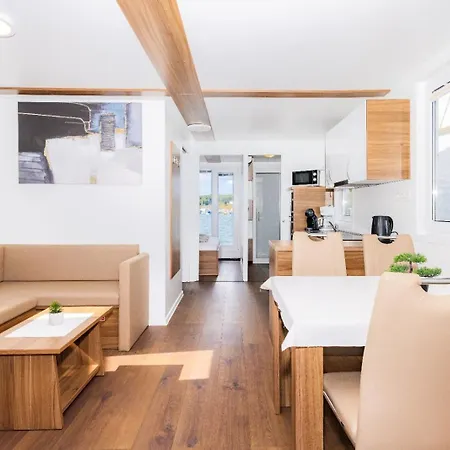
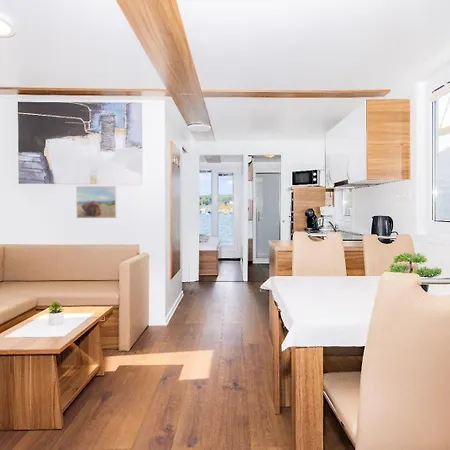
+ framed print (96, 202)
